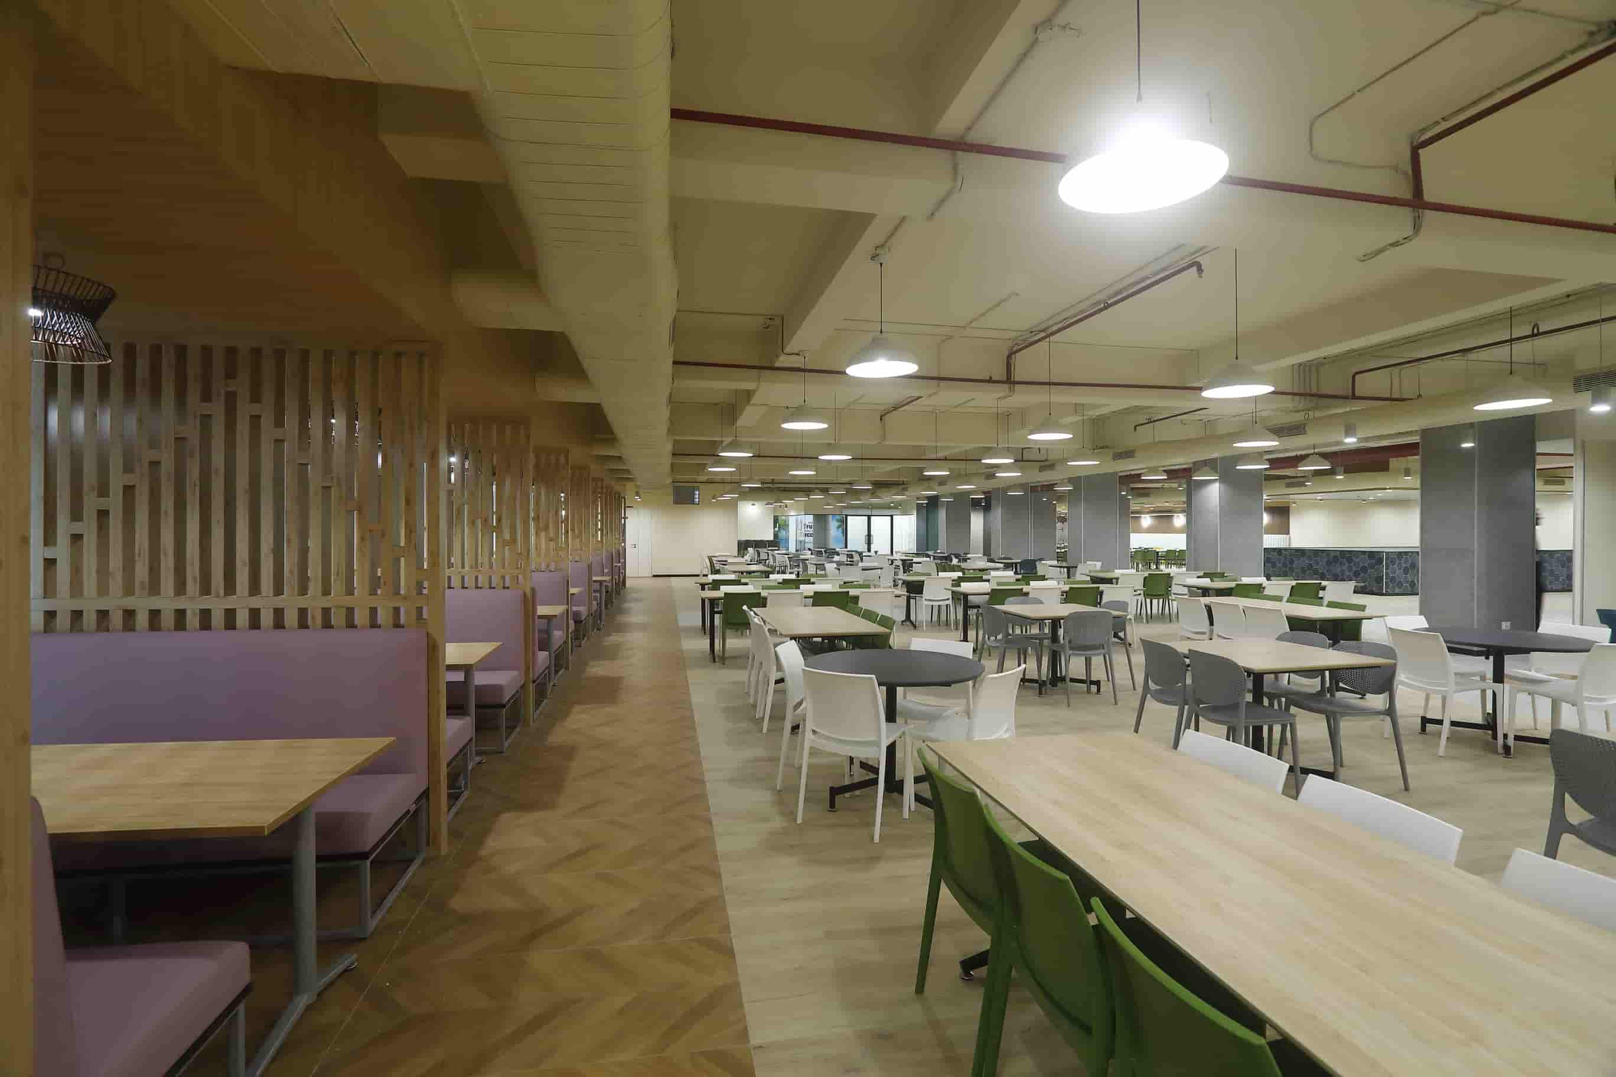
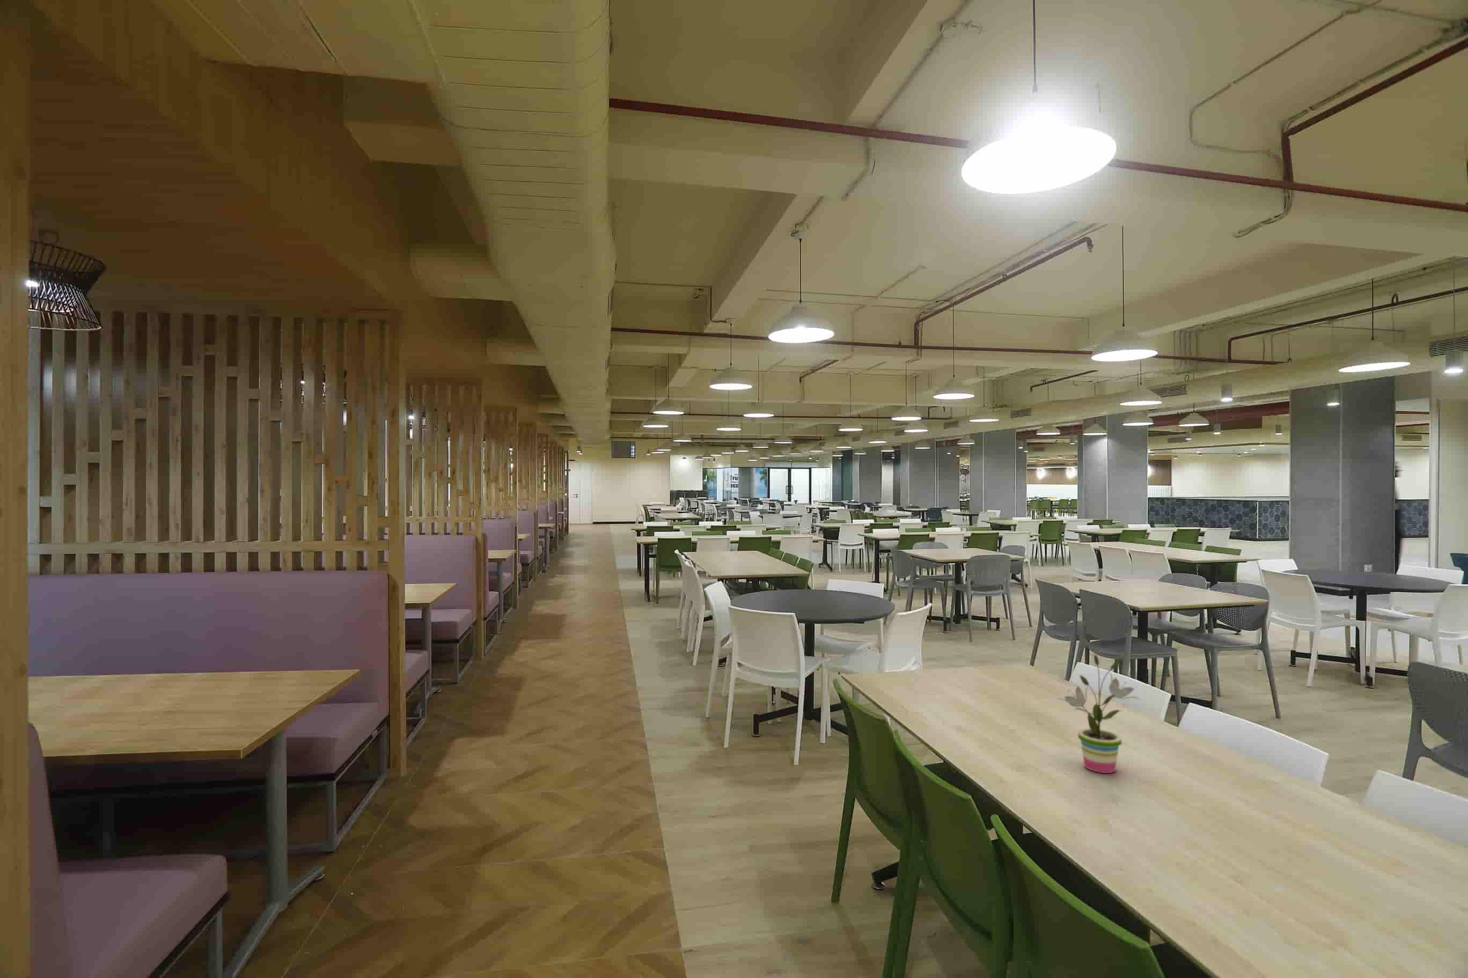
+ potted plant (1098, 706)
